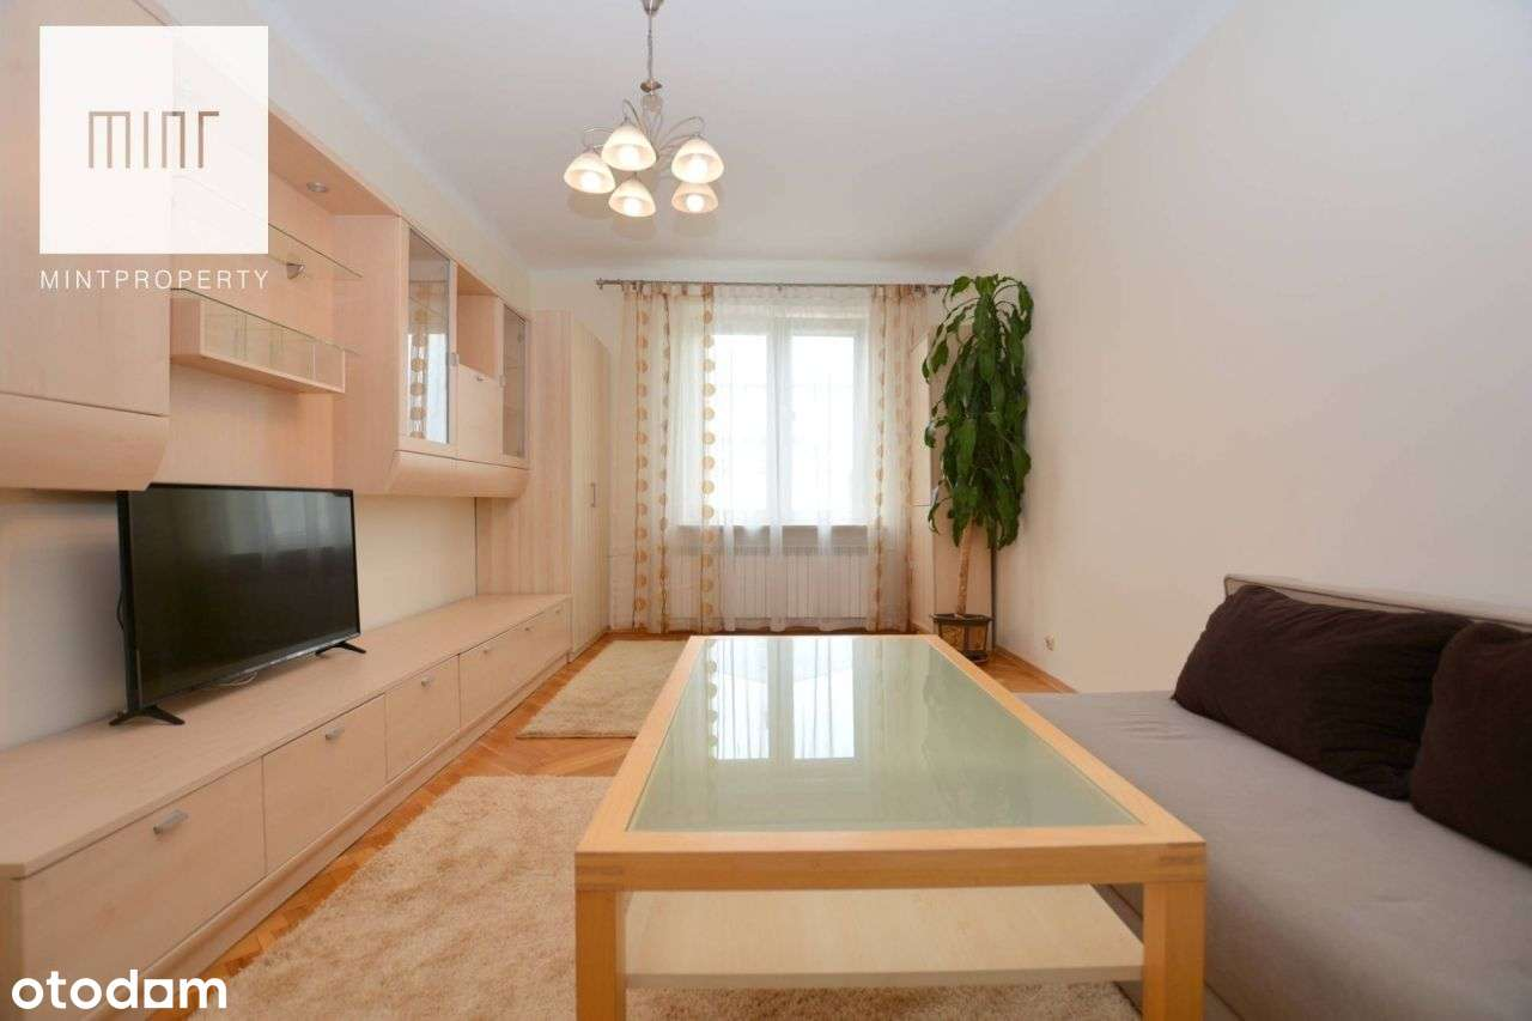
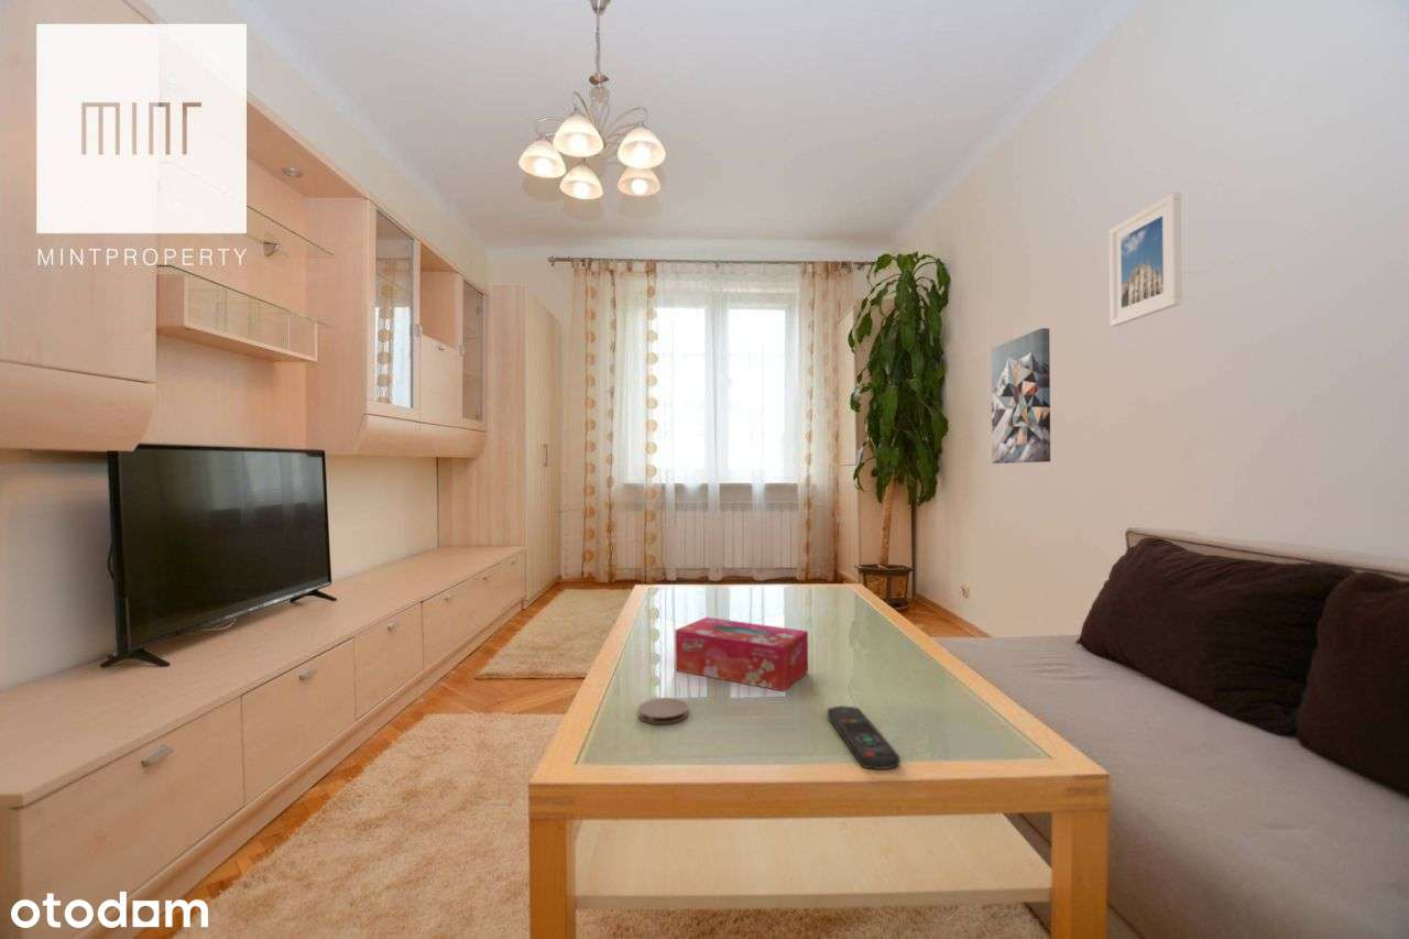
+ wall art (1018, 401)
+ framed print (1143, 263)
+ tissue box (741, 651)
+ remote control (860, 733)
+ coaster (663, 710)
